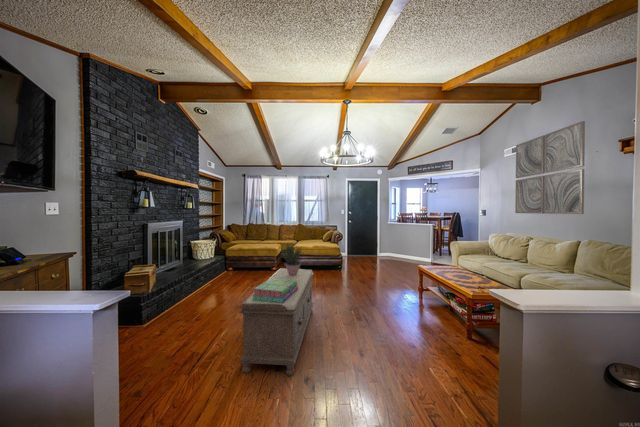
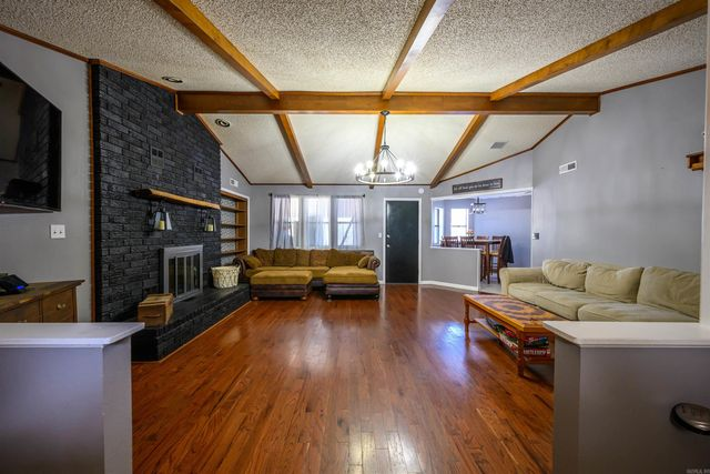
- stack of books (276, 289)
- bench (285, 308)
- wall art (545, 175)
- potted plant (292, 258)
